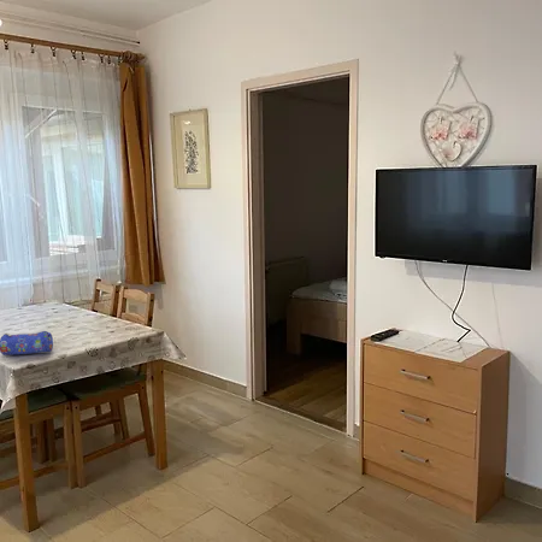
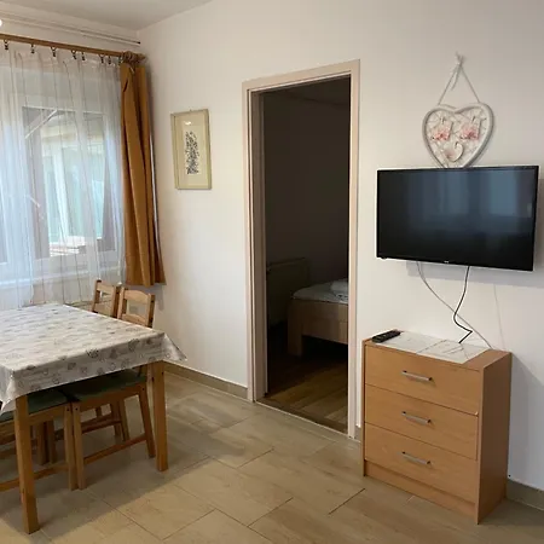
- pencil case (25, 342)
